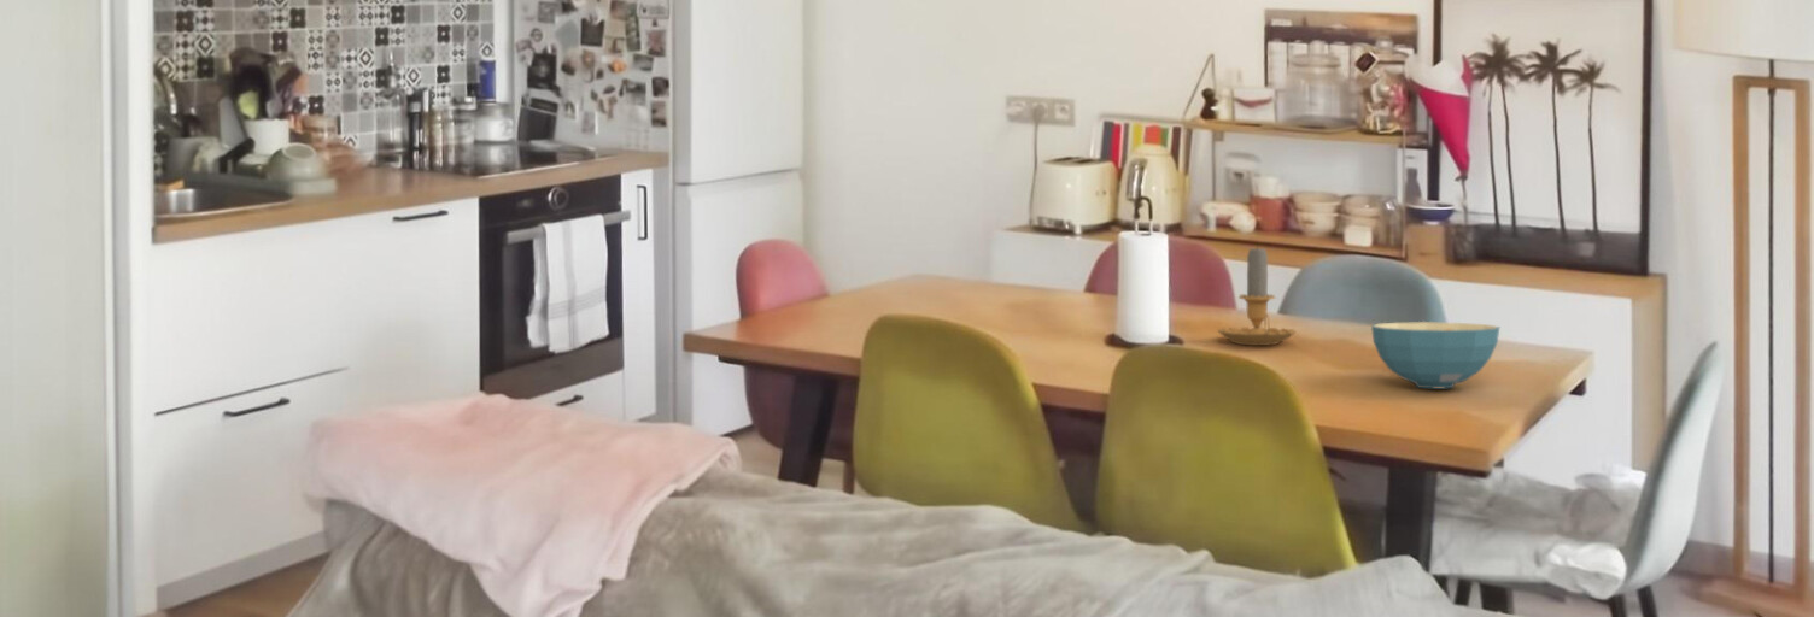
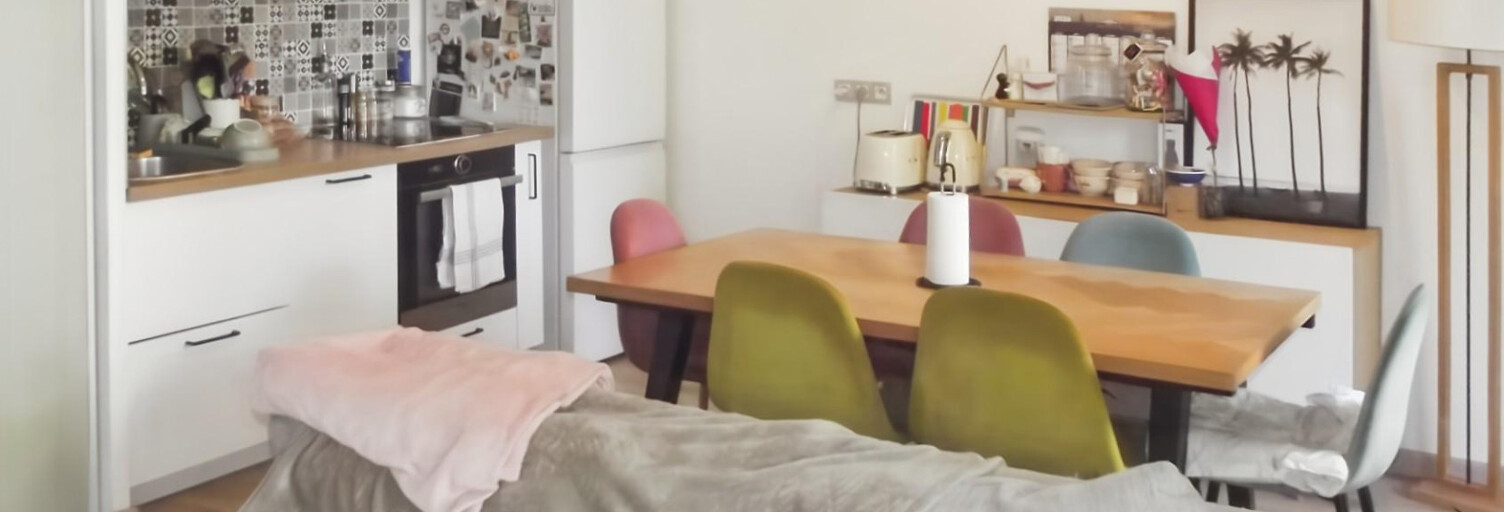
- candle (1258, 293)
- cereal bowl (1434, 355)
